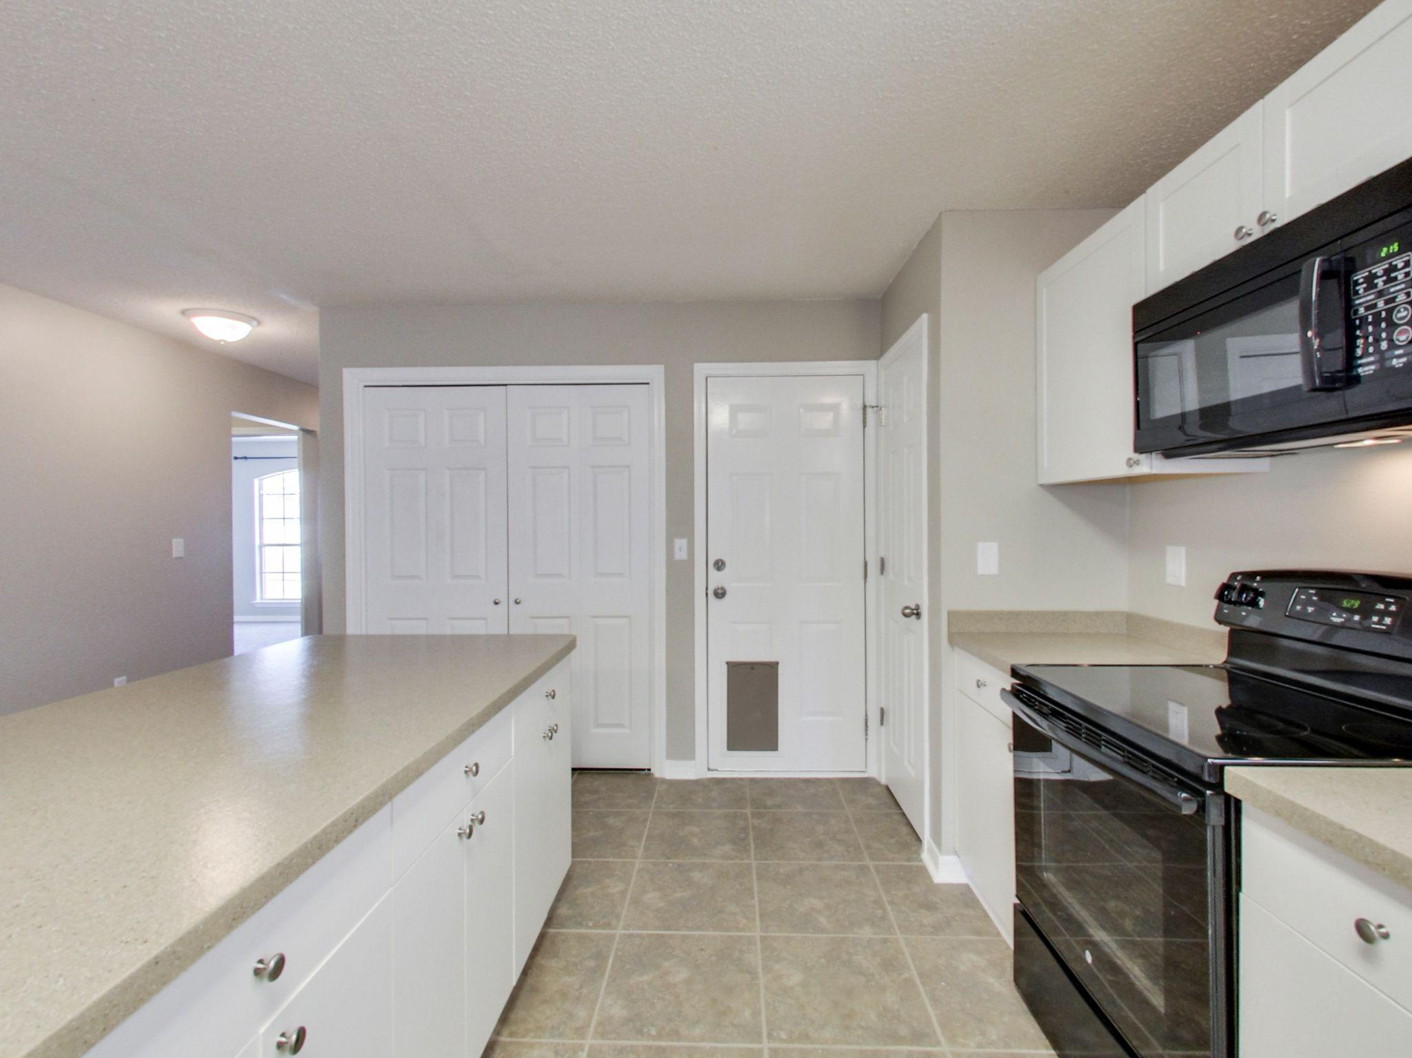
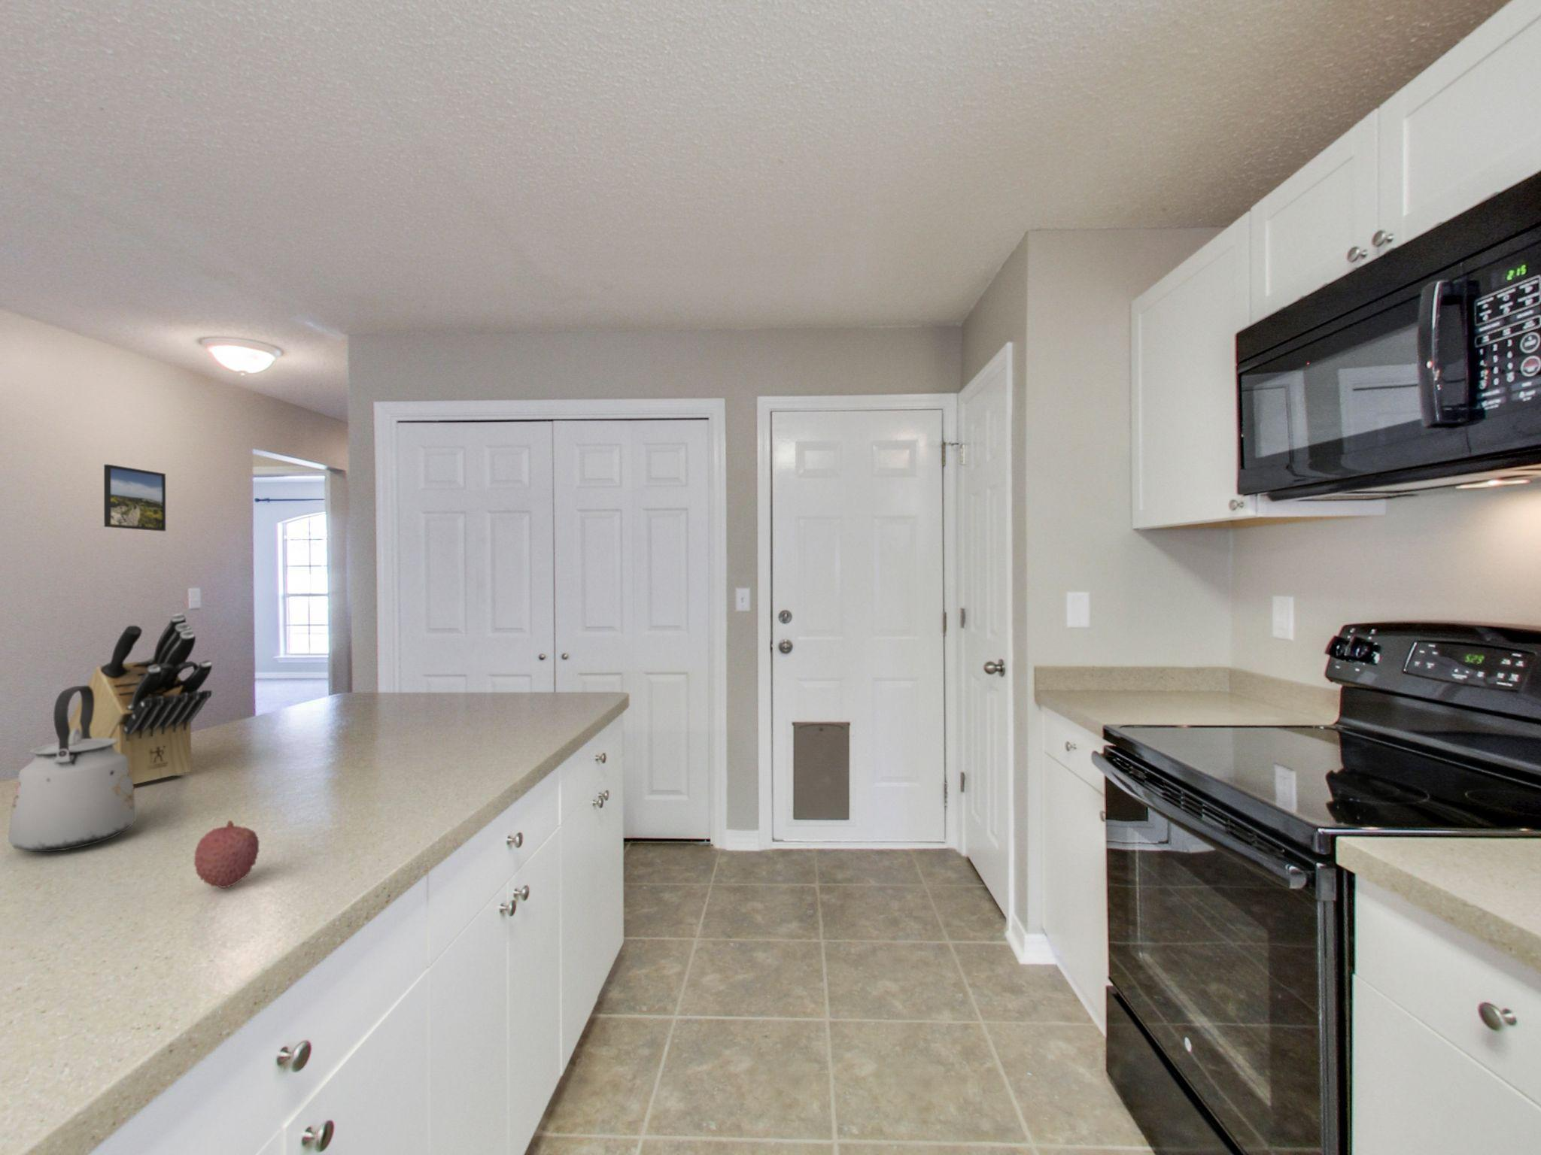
+ knife block (132, 695)
+ fruit (227, 853)
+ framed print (136, 499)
+ kettle (80, 761)
